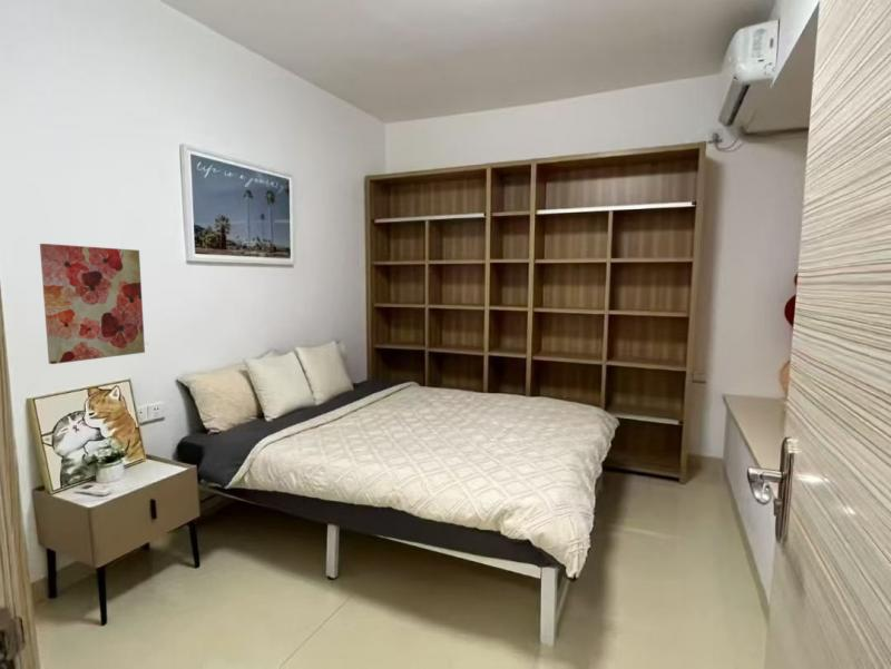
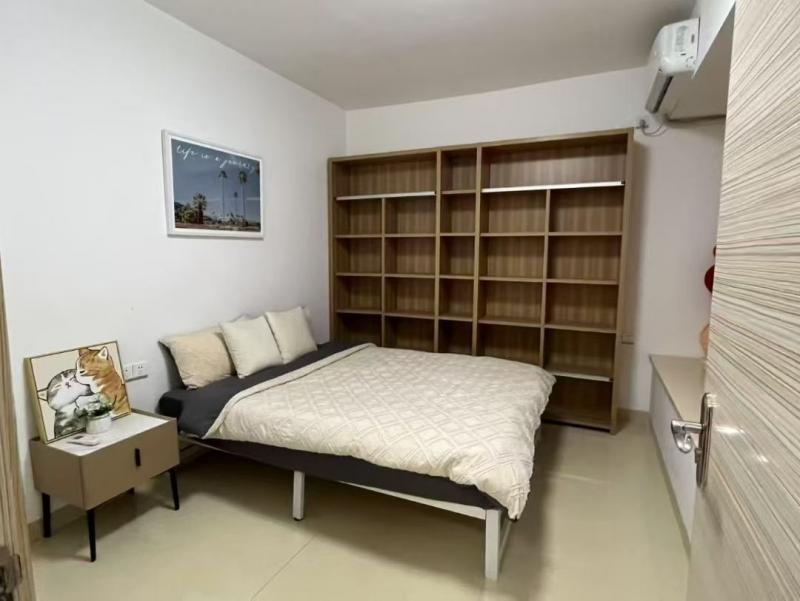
- wall art (97, 303)
